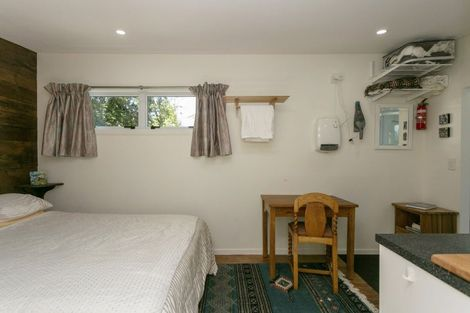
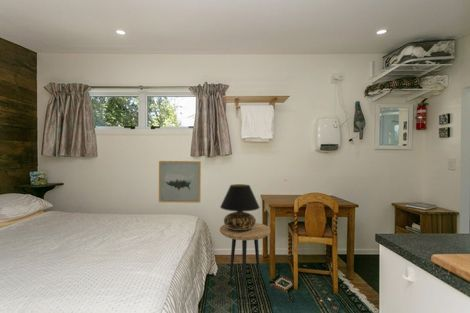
+ table lamp (239, 206)
+ wall art (179, 181)
+ side table (244, 257)
